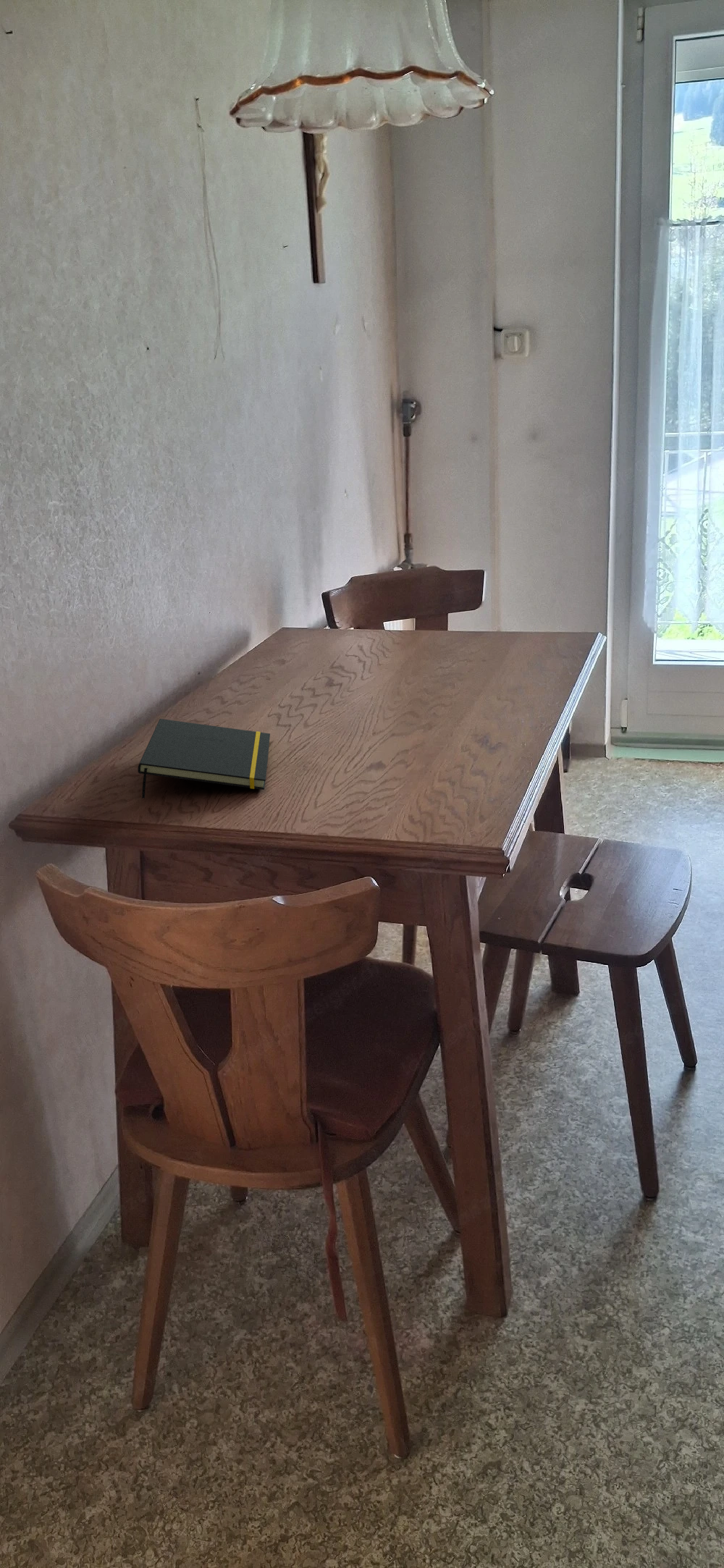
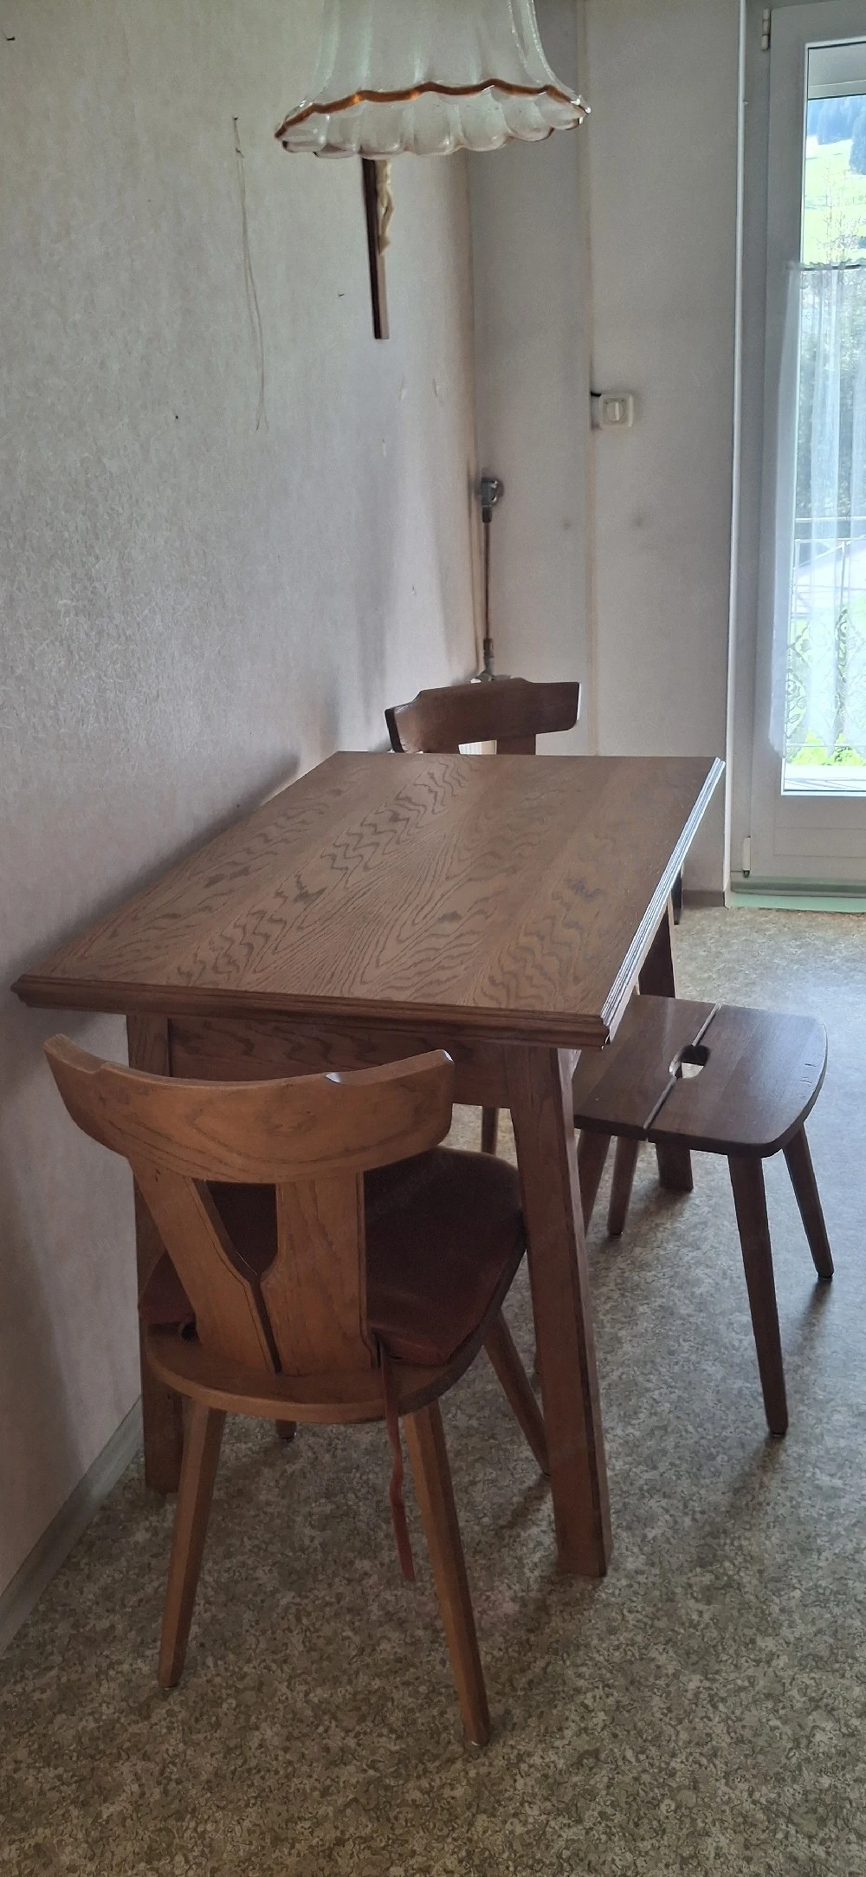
- notepad (209, 751)
